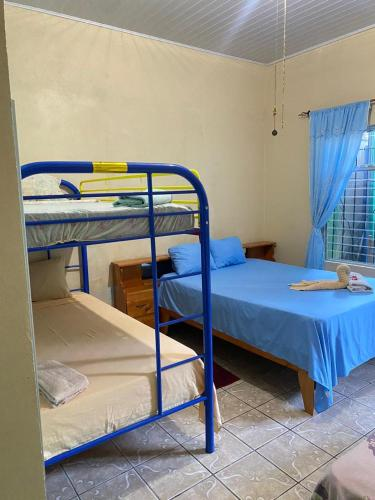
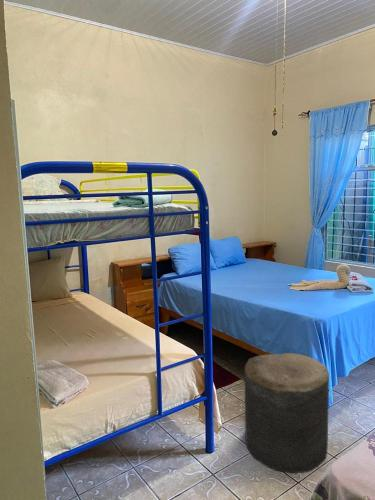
+ stool (285, 406)
